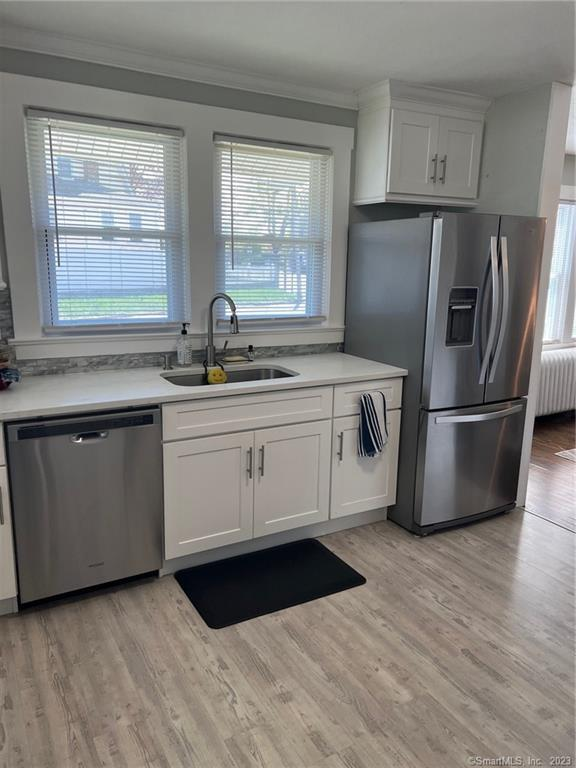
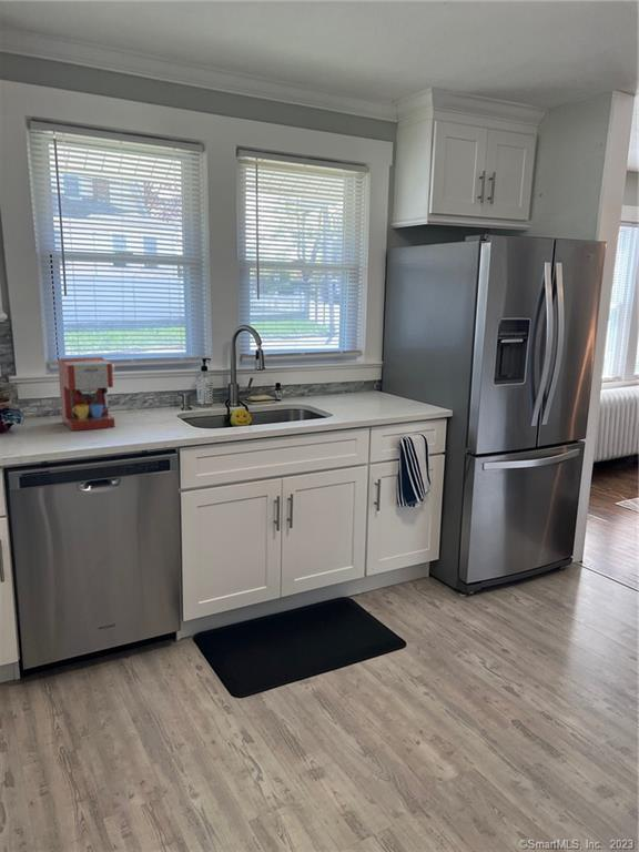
+ coffee maker (85, 392)
